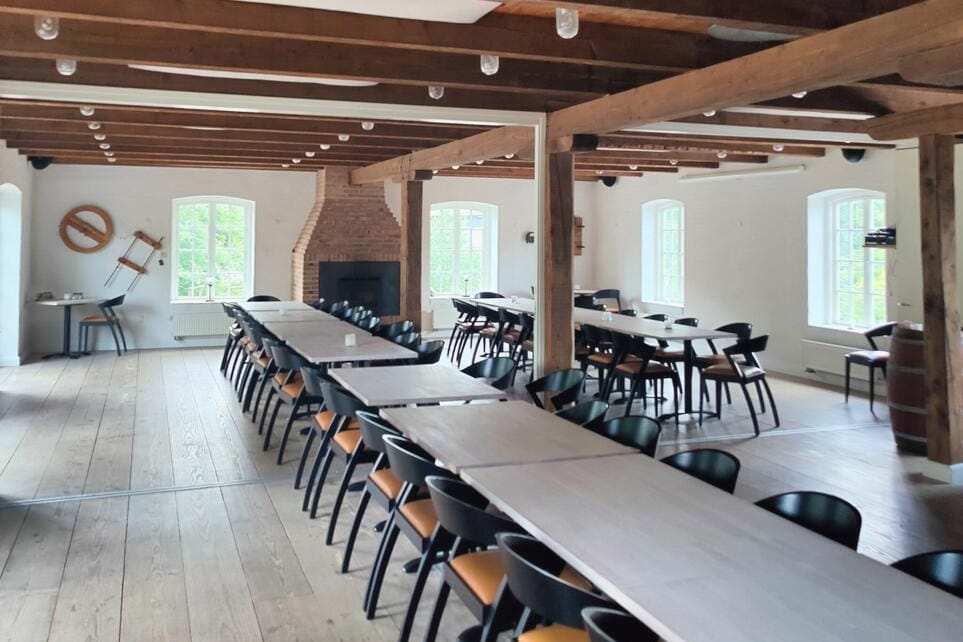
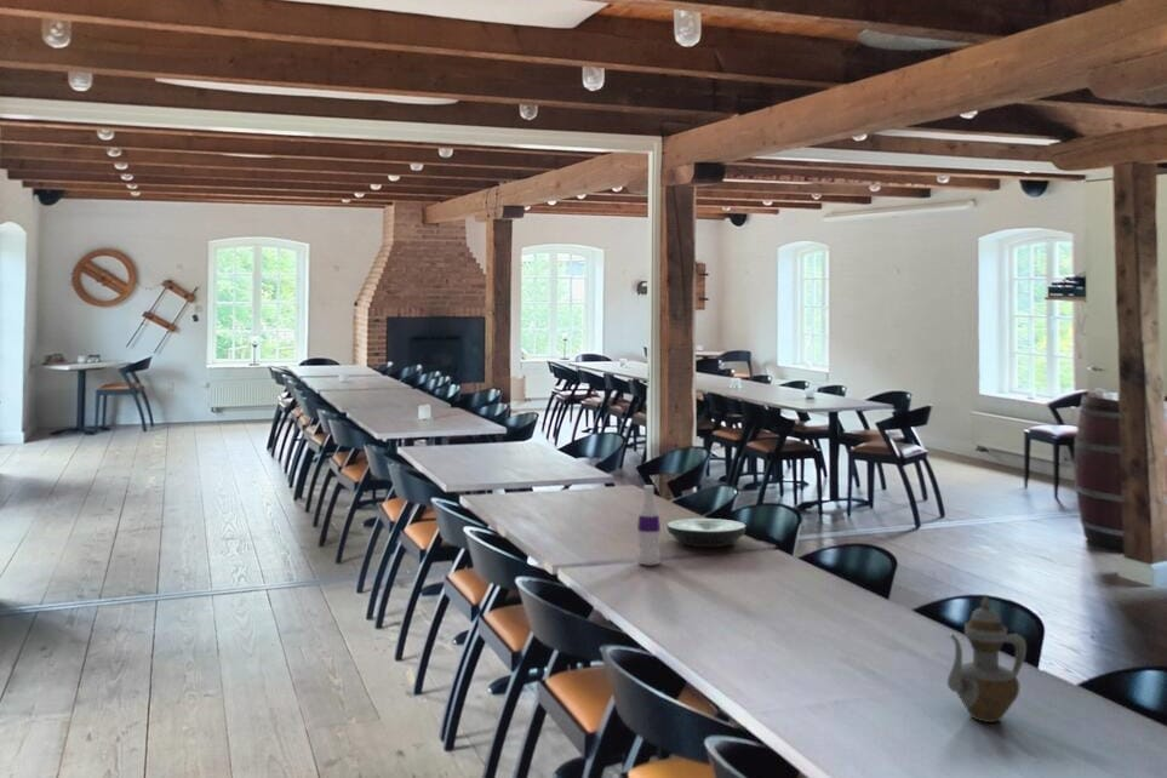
+ teapot (986, 656)
+ bottle (648, 524)
+ plate (705, 533)
